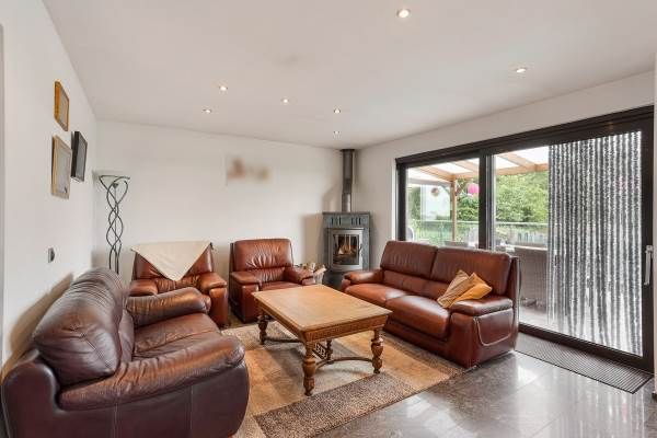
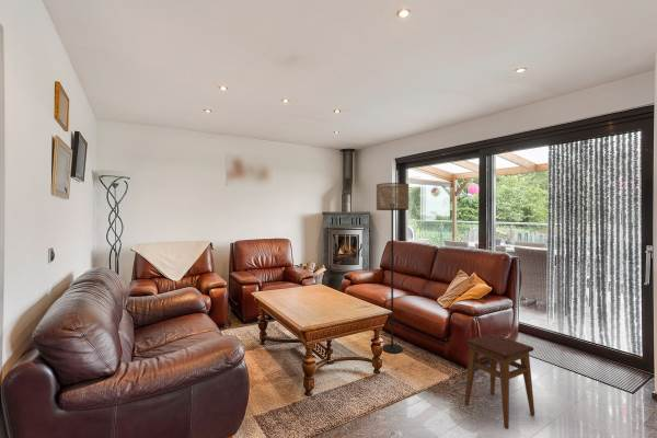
+ stool (498, 376)
+ floor lamp (392, 266)
